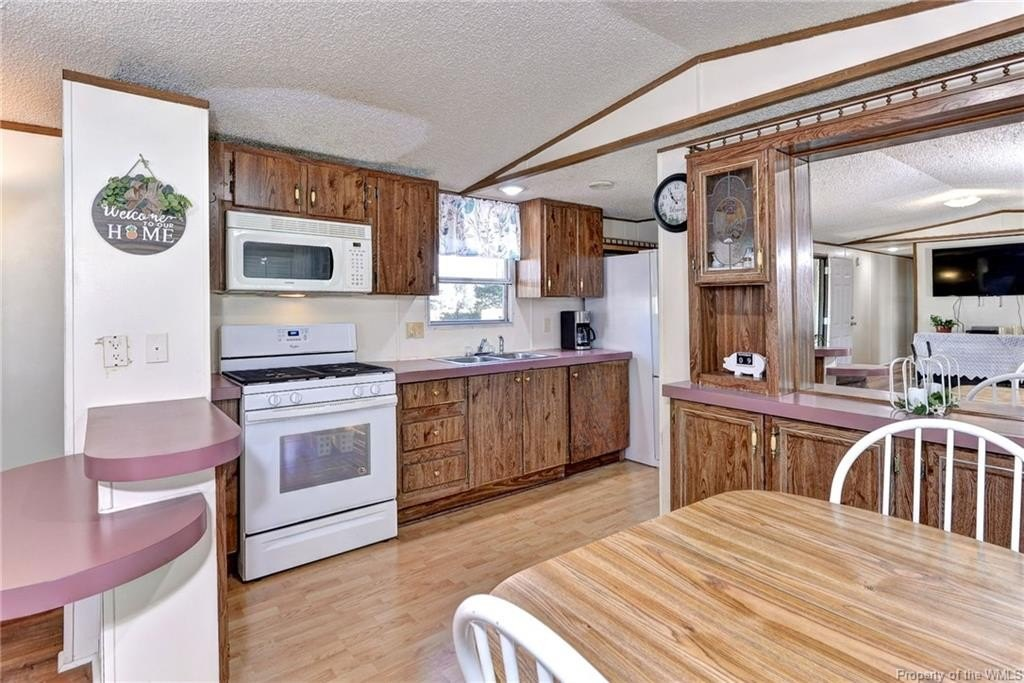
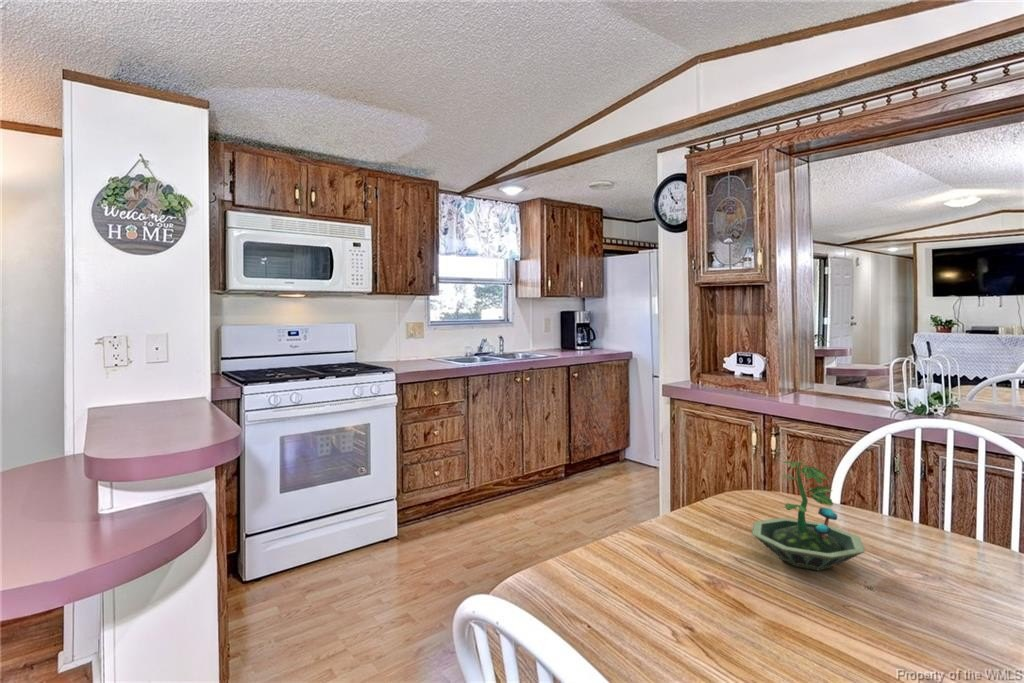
+ terrarium (801, 481)
